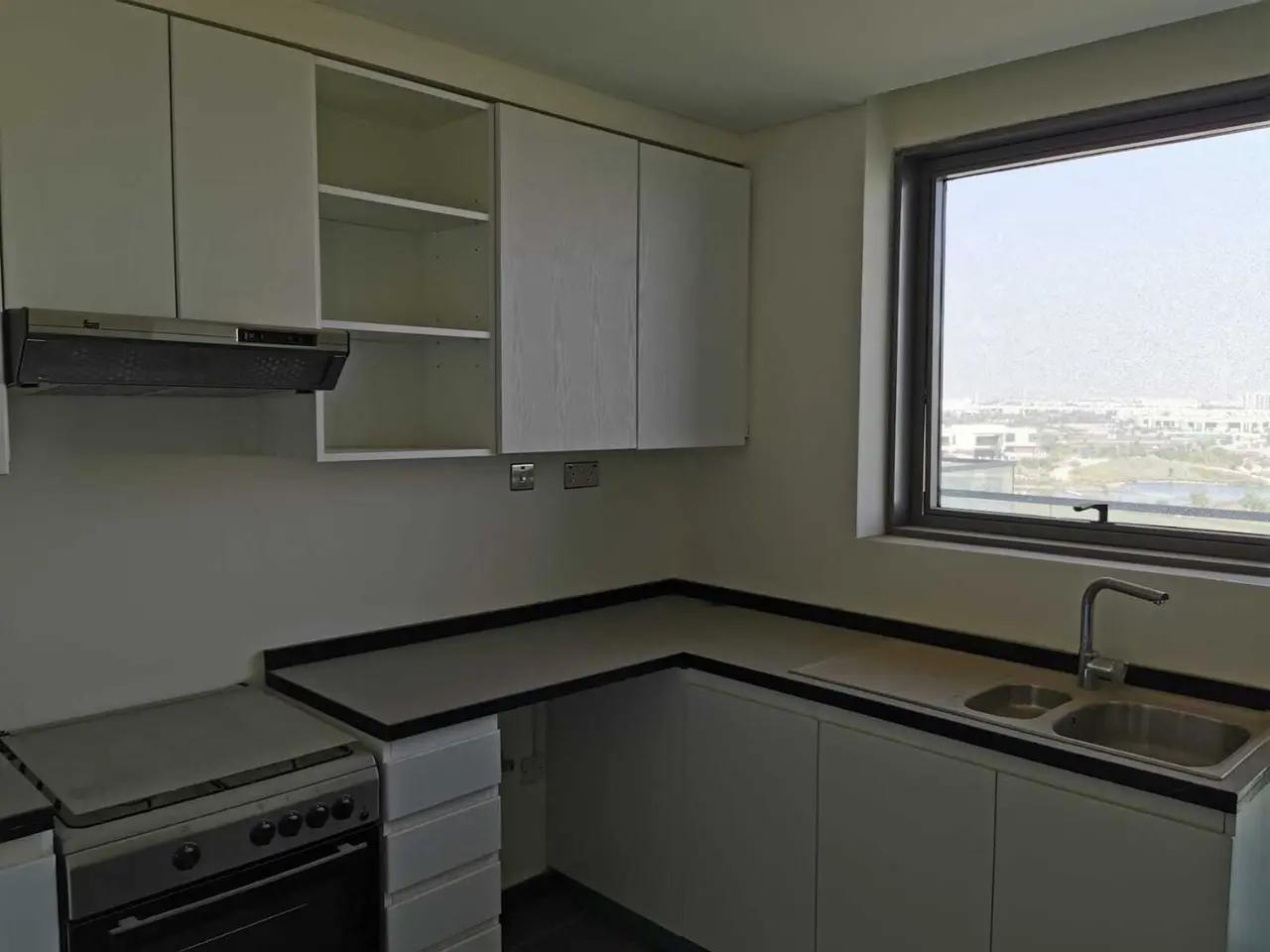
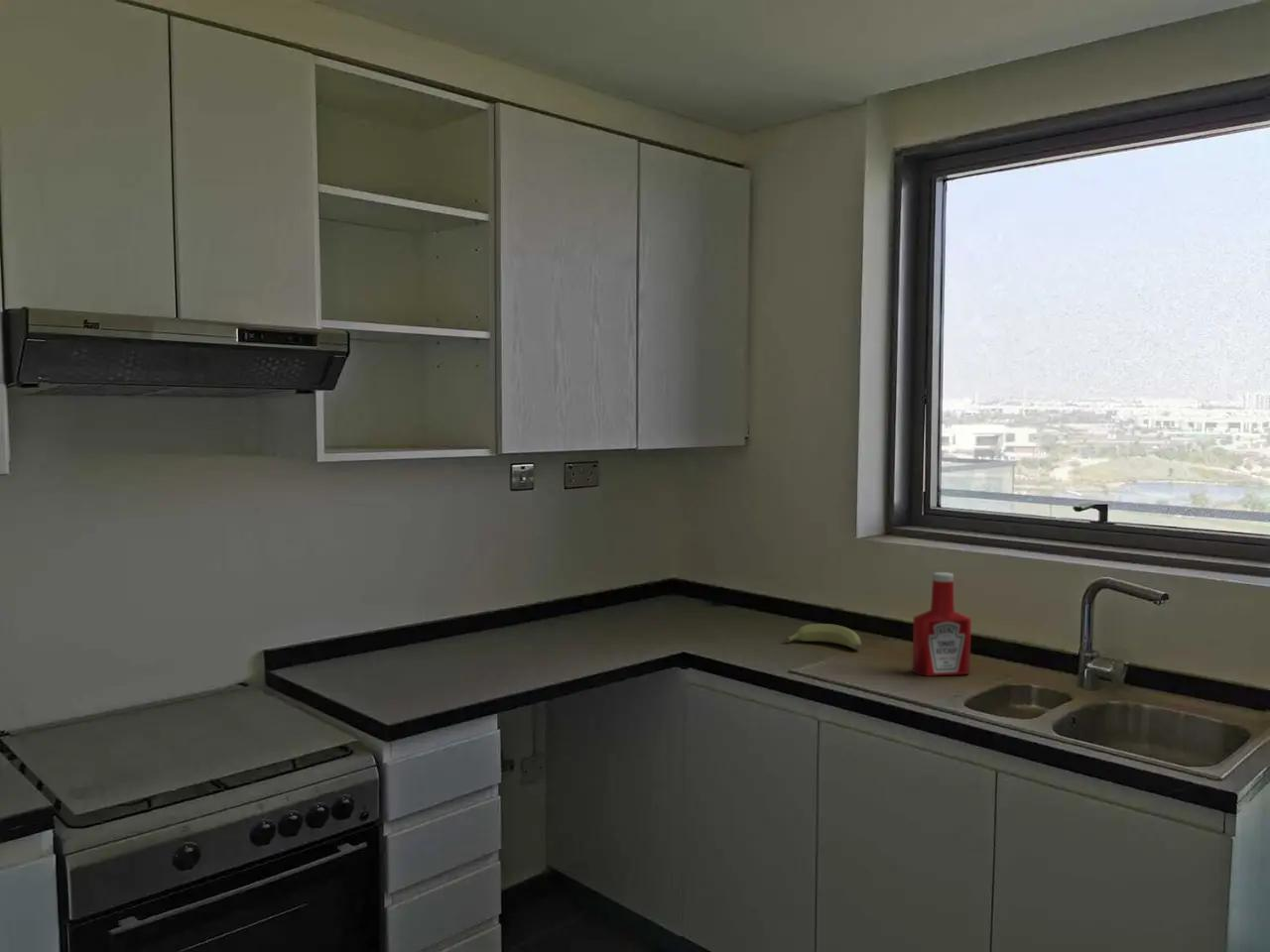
+ banana (822, 636)
+ soap bottle (942, 623)
